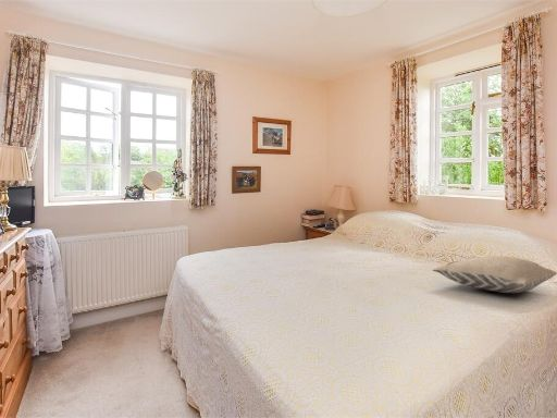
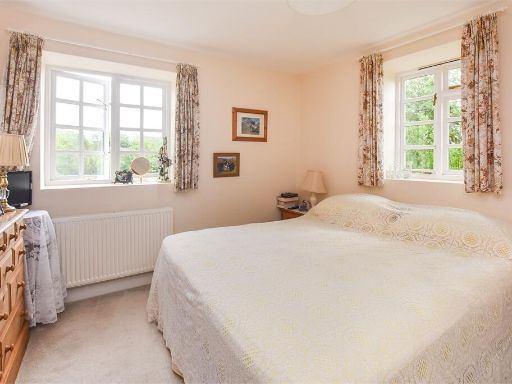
- pillow (492, 272)
